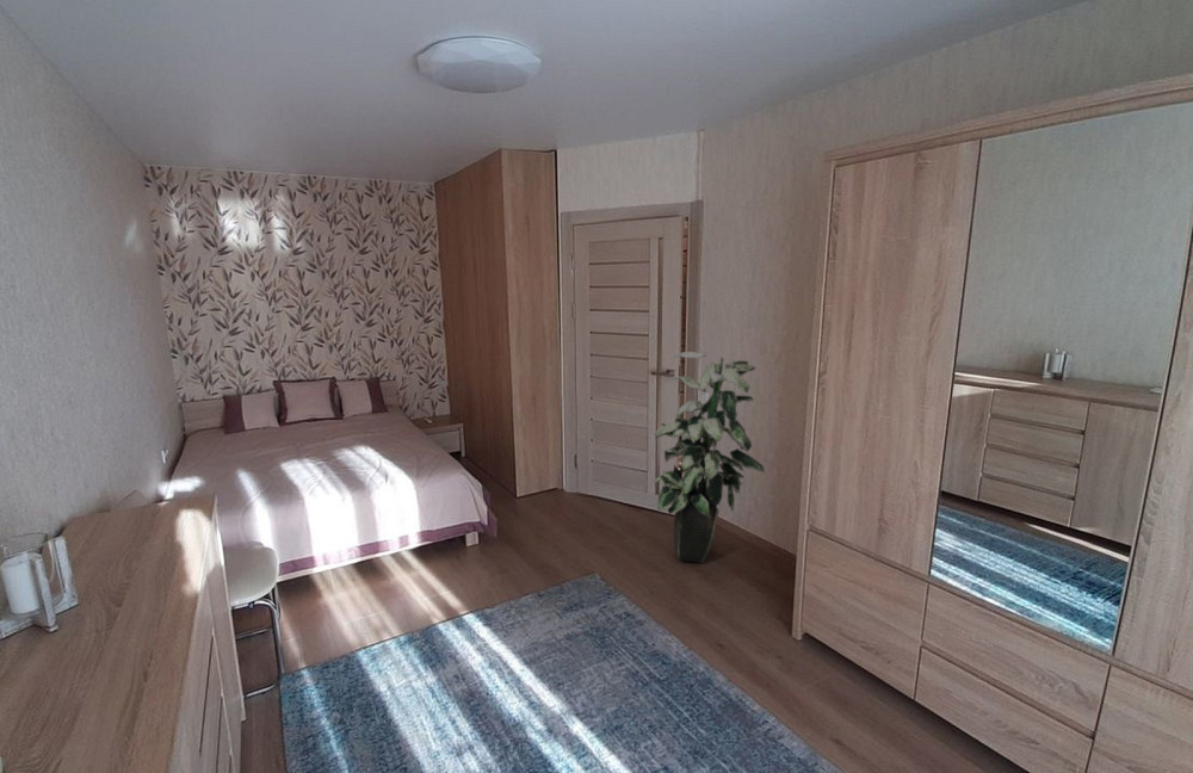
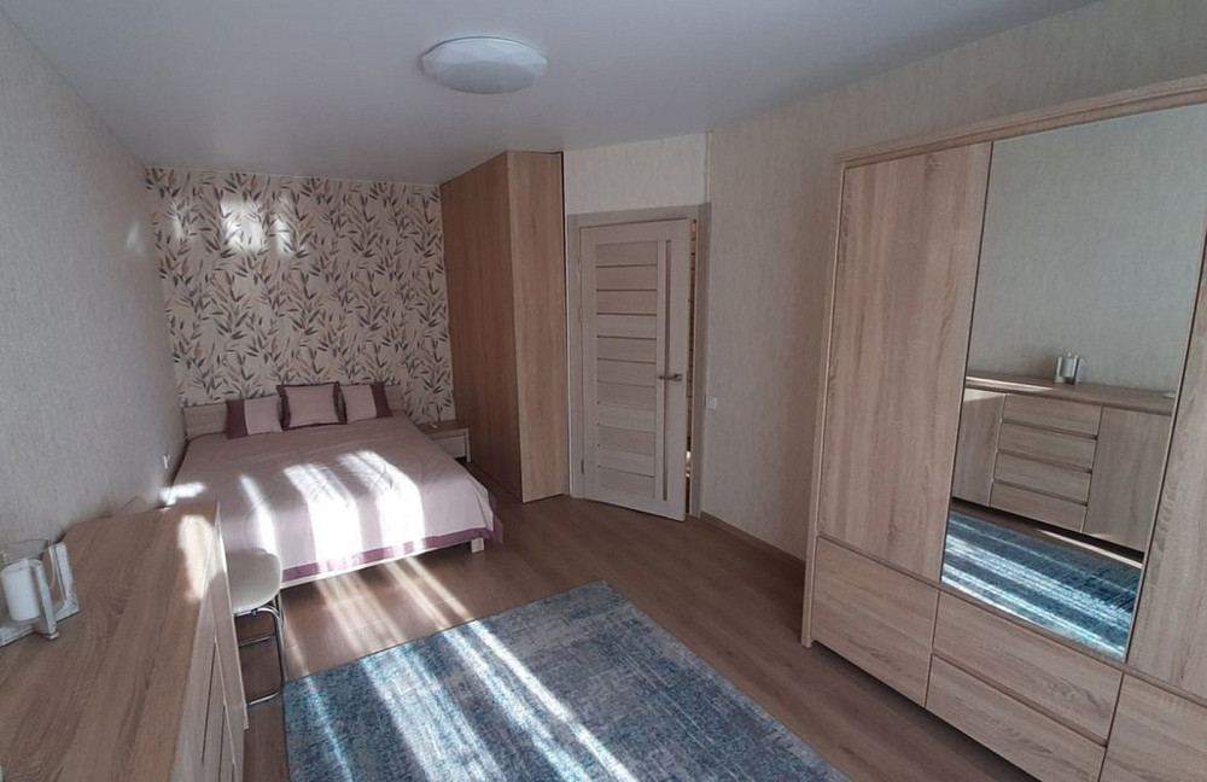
- indoor plant (700, 456)
